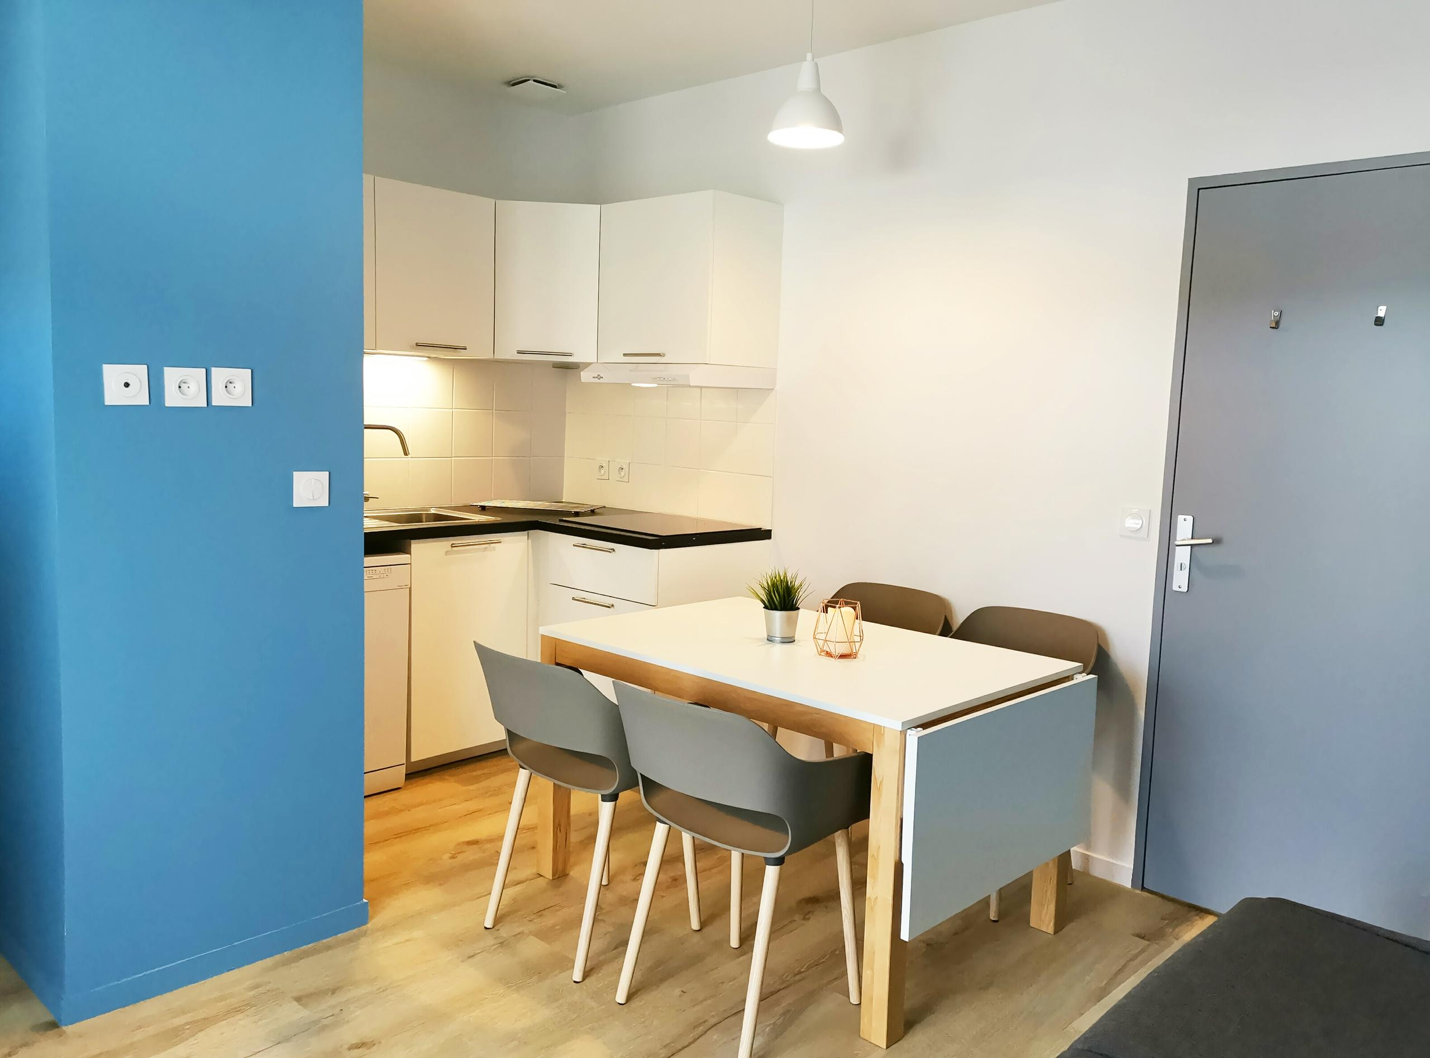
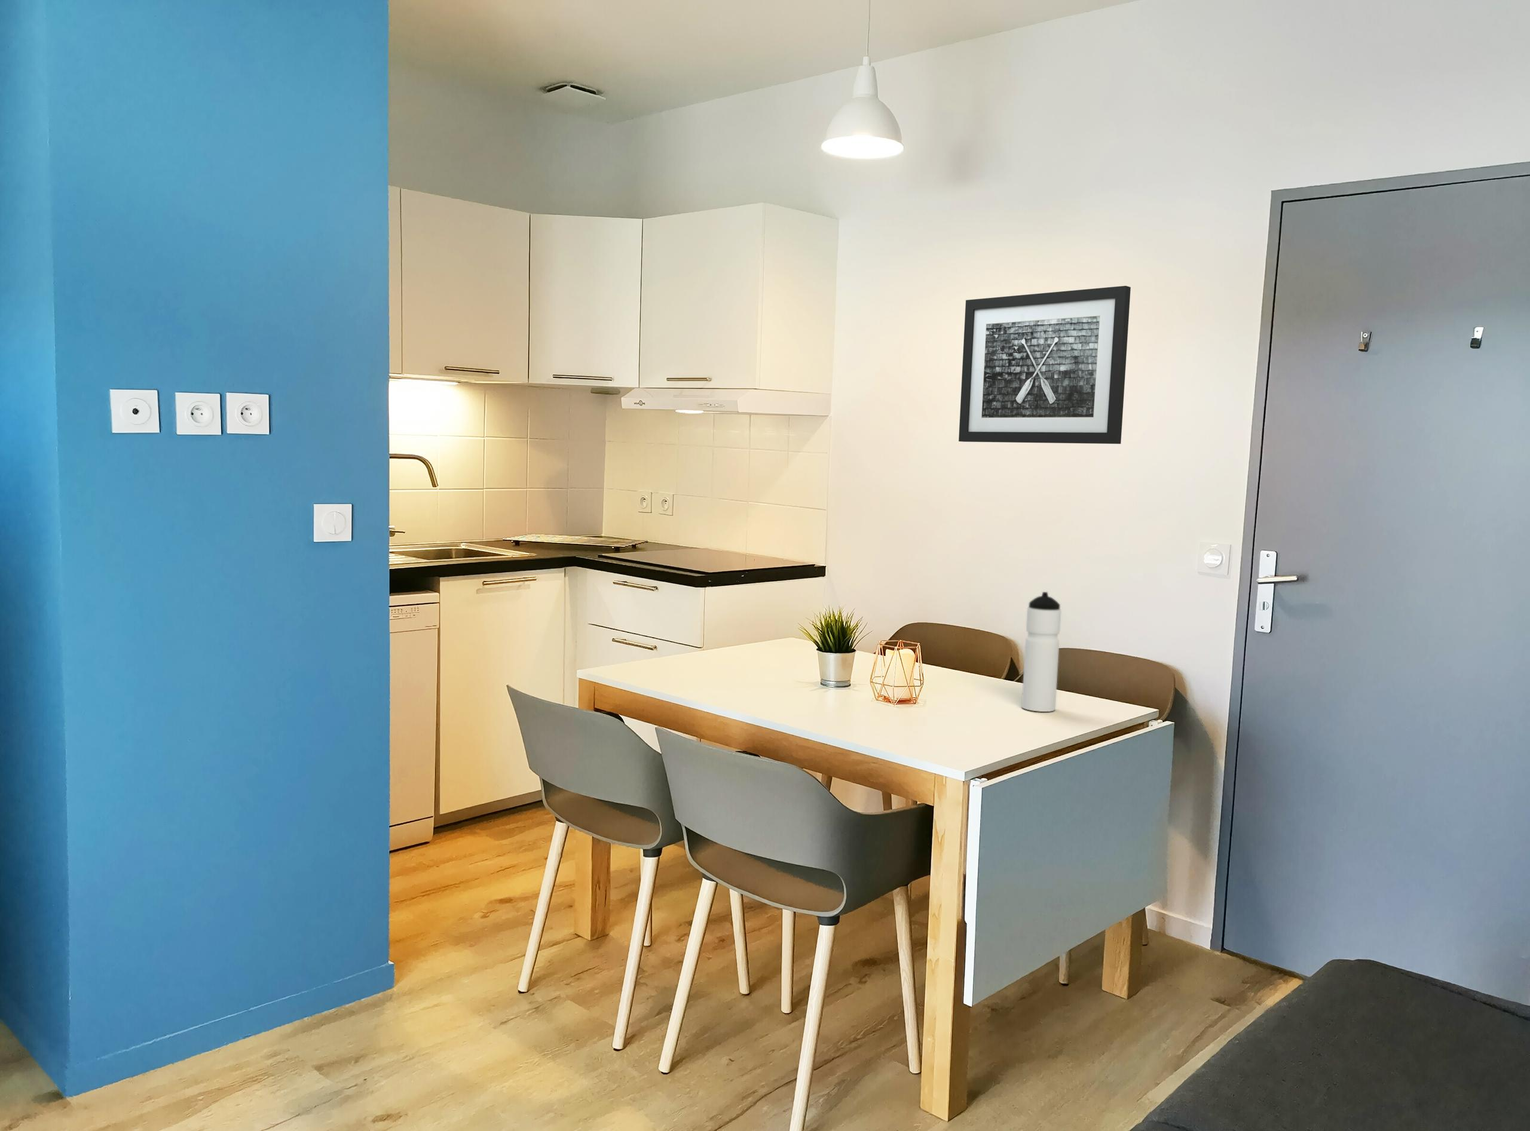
+ water bottle (1041, 650)
+ wall art (1039, 368)
